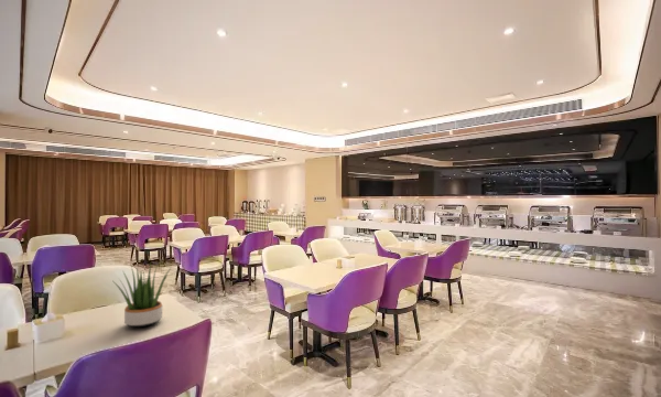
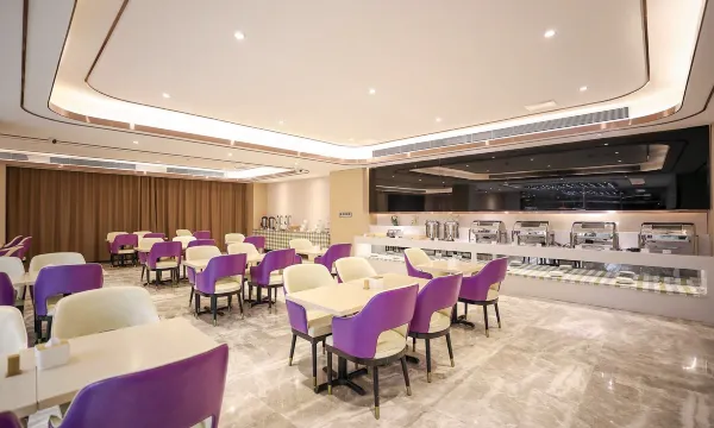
- potted plant (143, 294)
